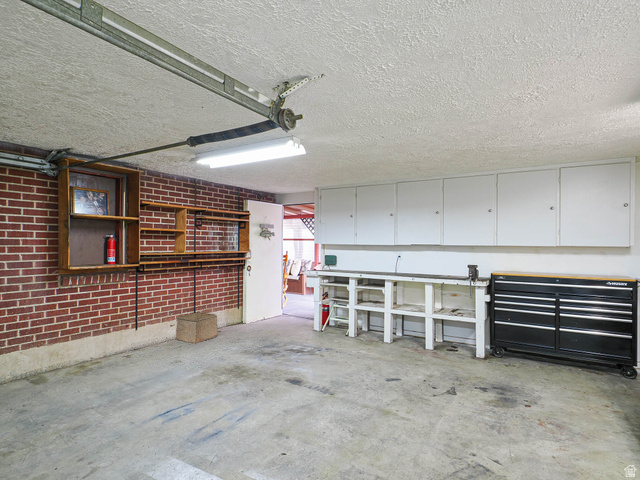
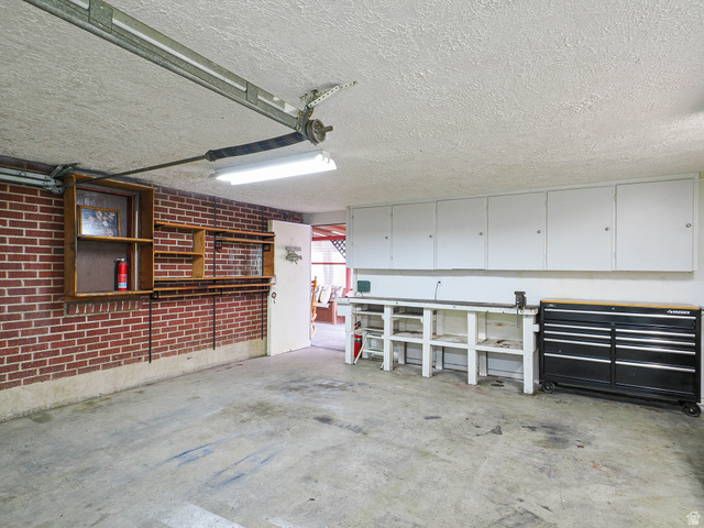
- storage bin (196, 326)
